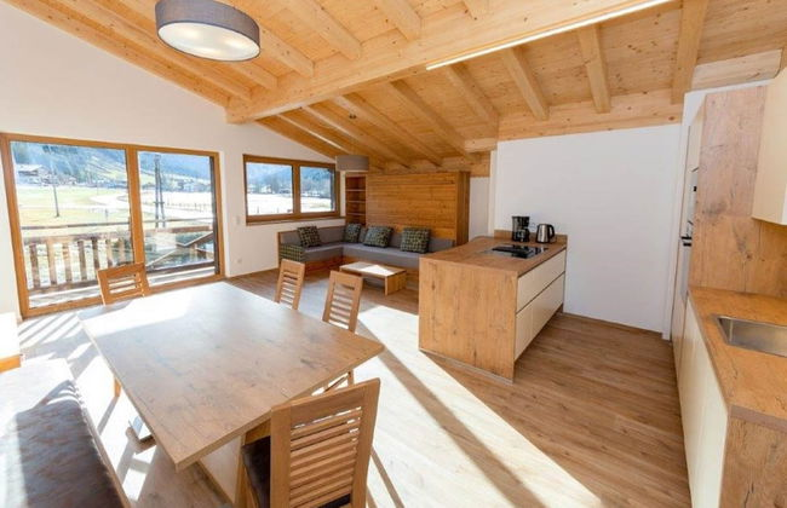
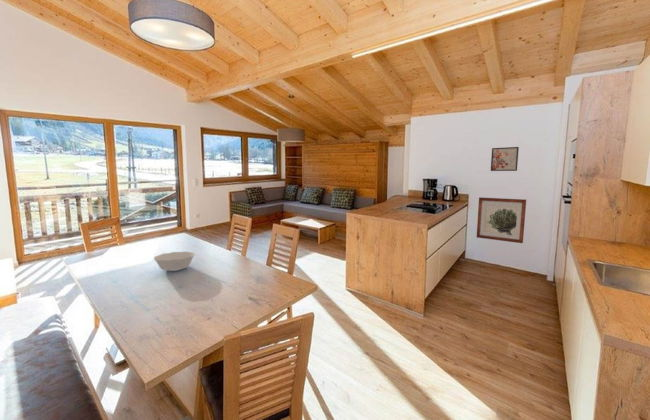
+ bowl (175, 261)
+ wall art (500, 219)
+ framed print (504, 159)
